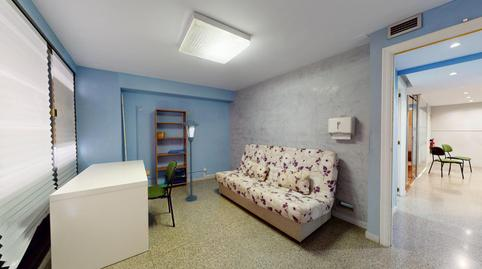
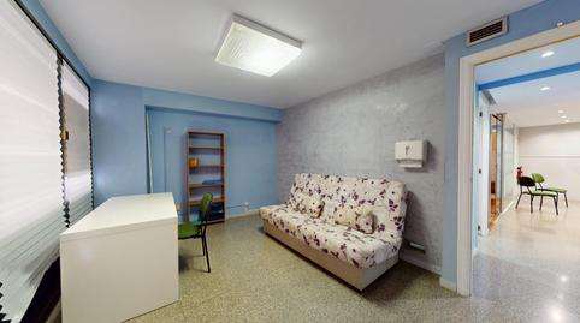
- floor lamp (190, 159)
